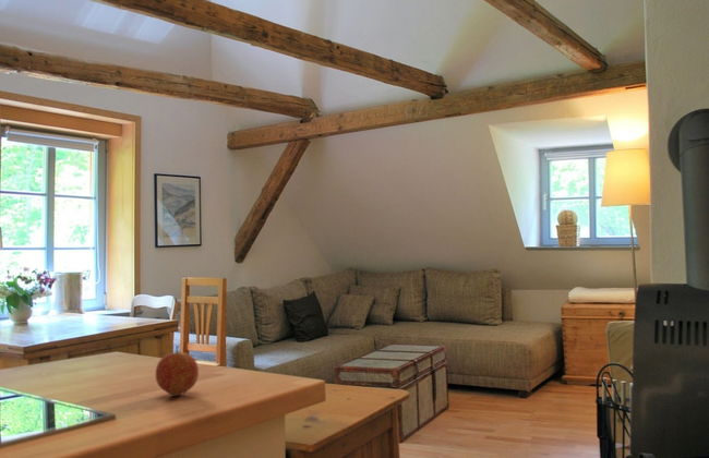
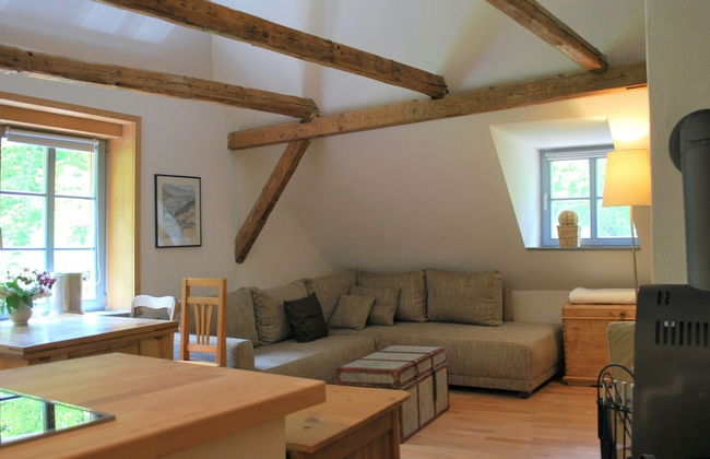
- fruit (177, 370)
